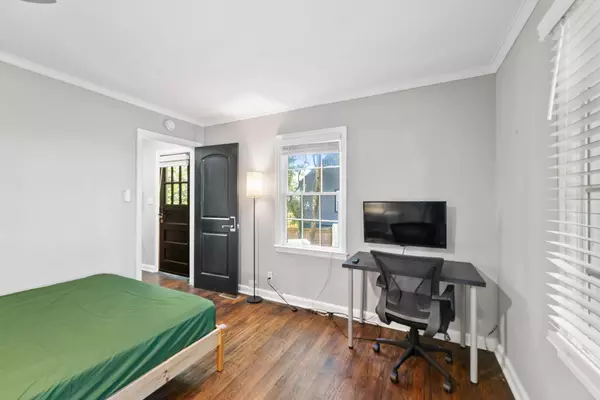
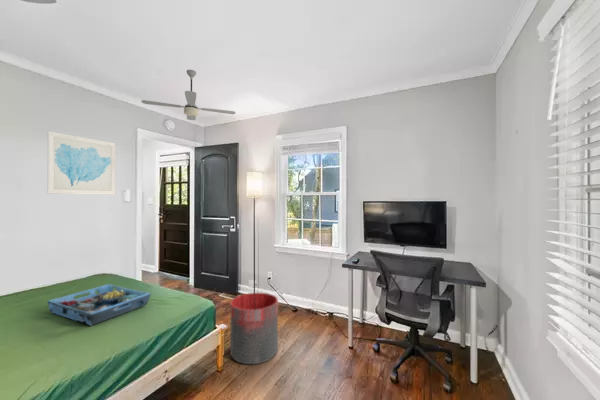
+ trash can (254, 325)
+ ceiling fan (191, 93)
+ serving tray (101, 301)
+ wall art (84, 166)
